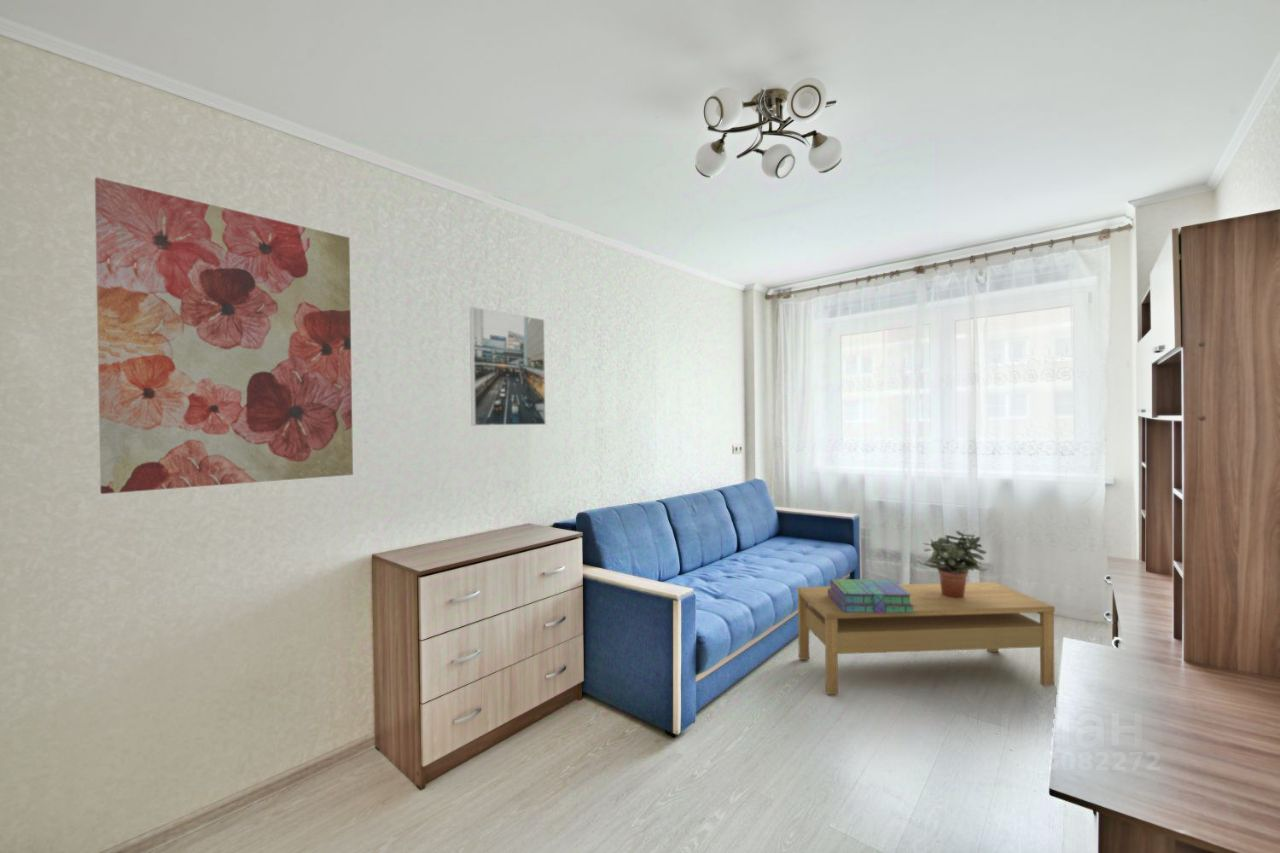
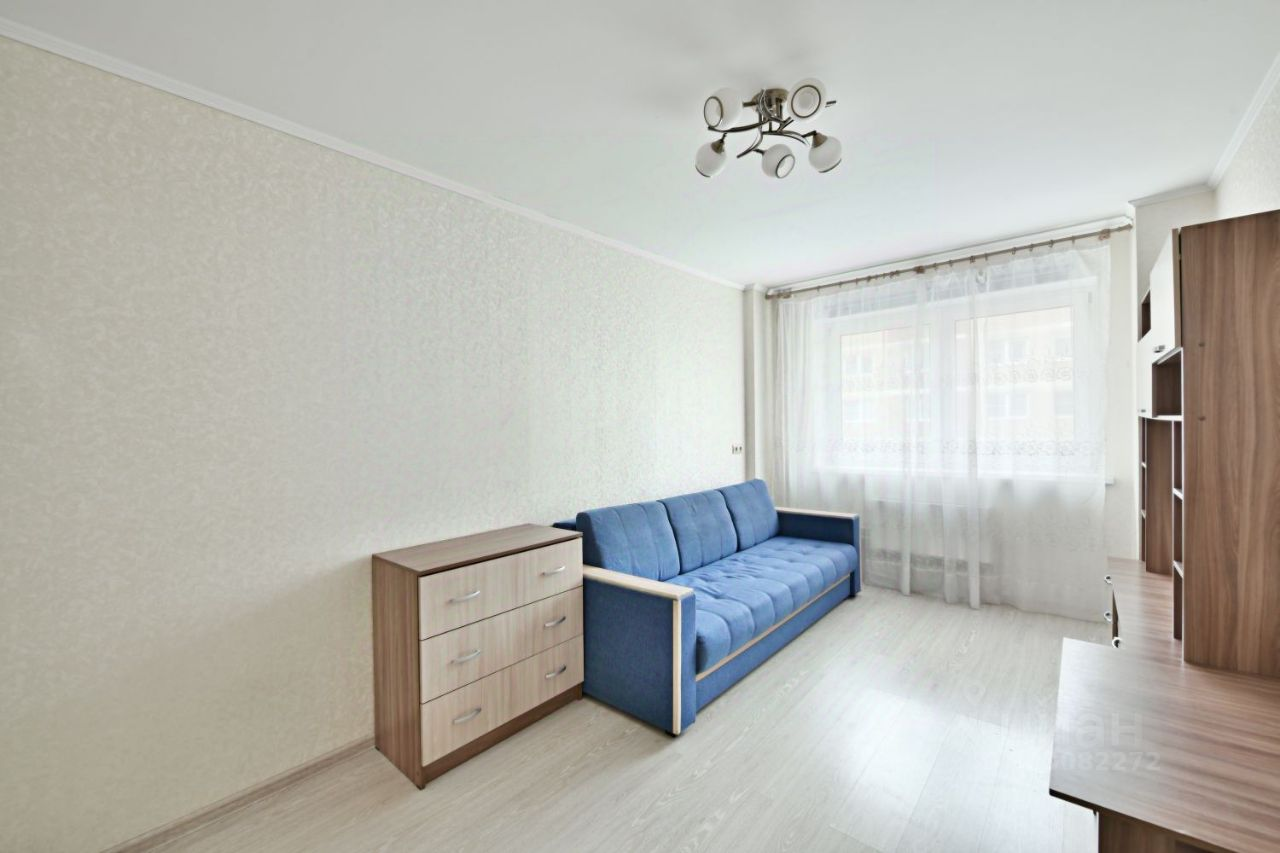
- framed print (509, 369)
- stack of books (868, 594)
- coffee table (918, 633)
- wall art (241, 347)
- potted plant (951, 562)
